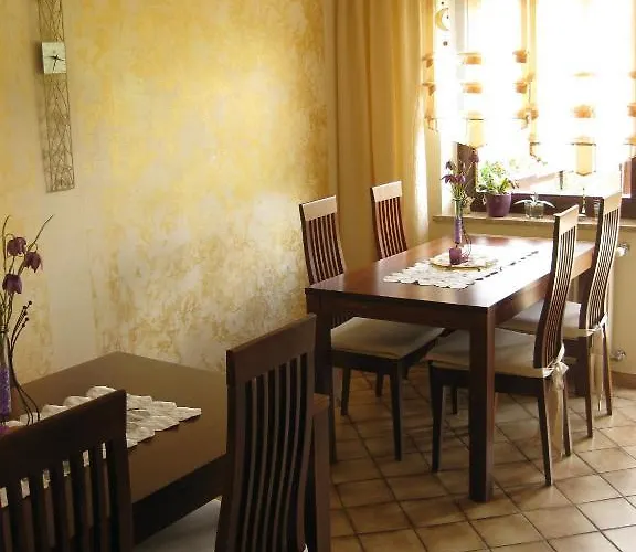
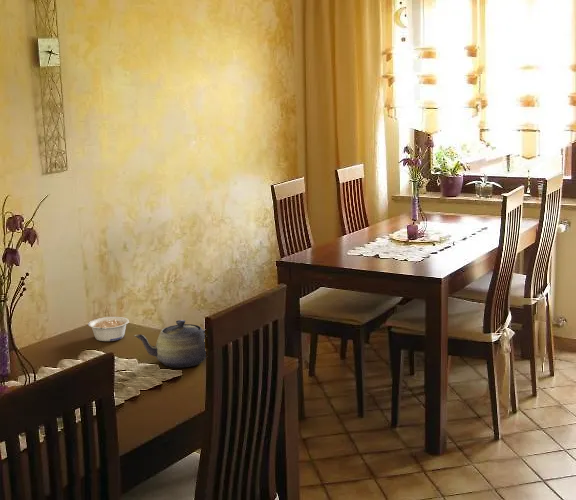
+ legume (109, 328)
+ teapot (179, 342)
